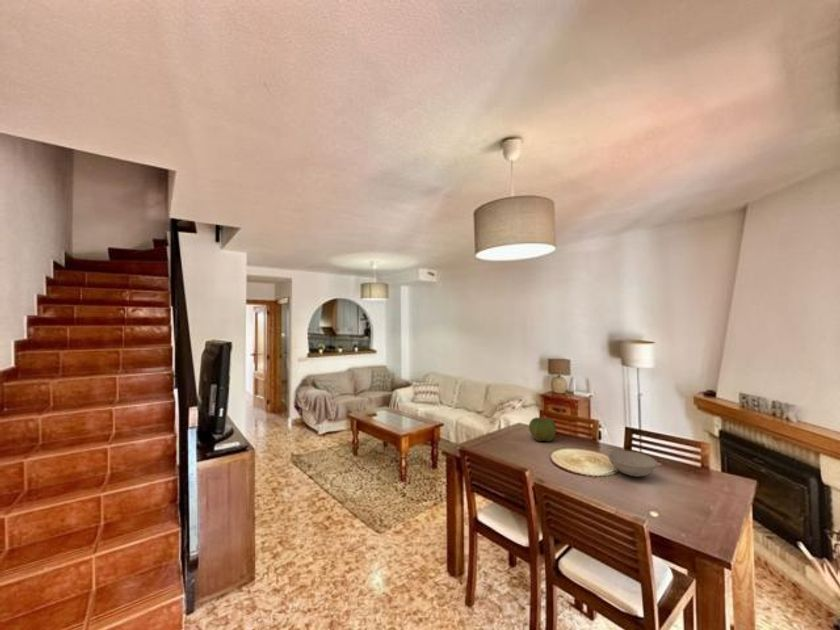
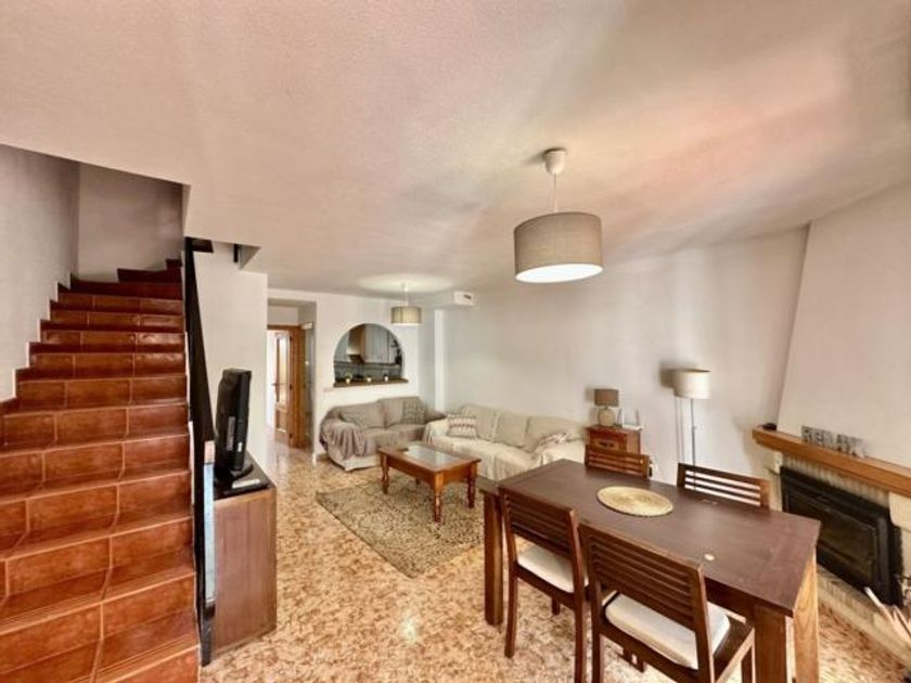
- bowl (632, 465)
- cabbage (542, 428)
